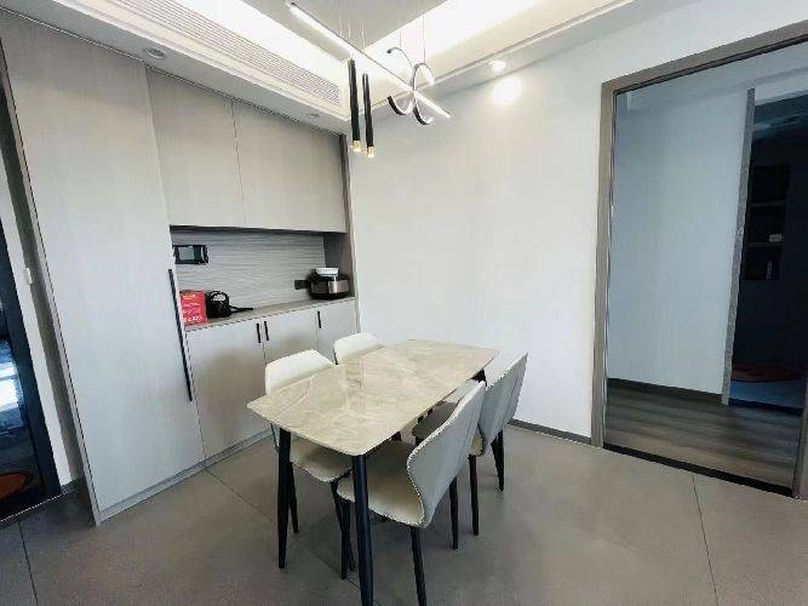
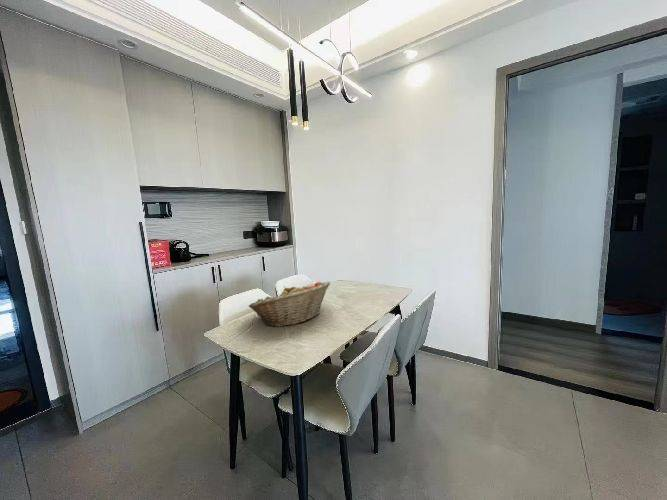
+ fruit basket (292, 300)
